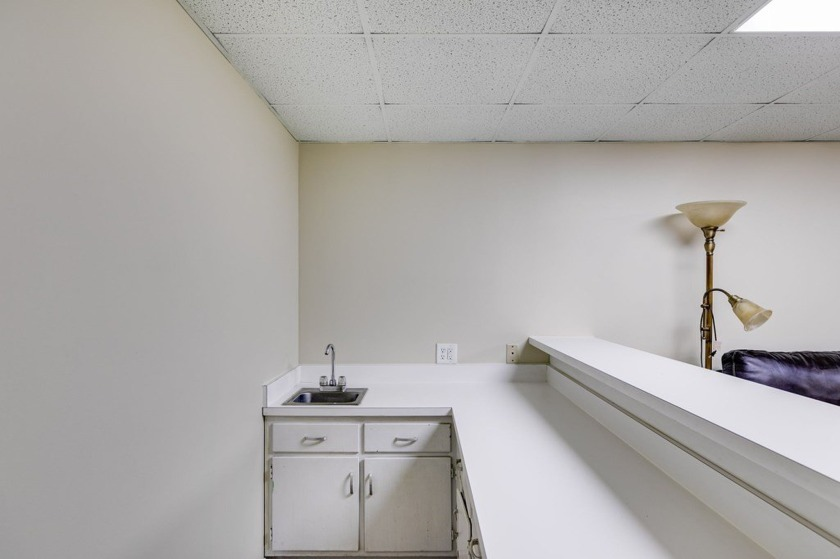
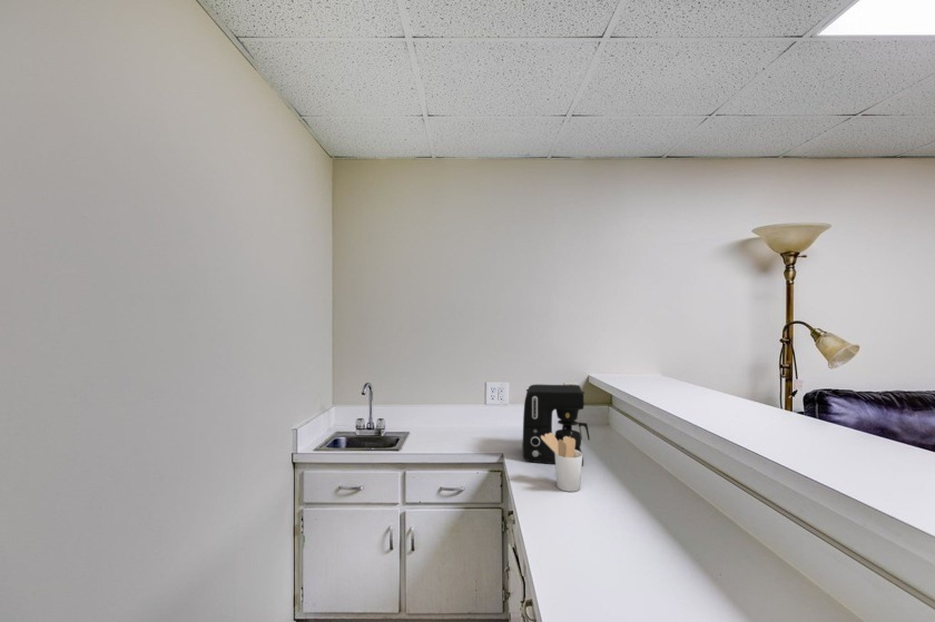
+ coffee maker (558, 422)
+ utensil holder (561, 460)
